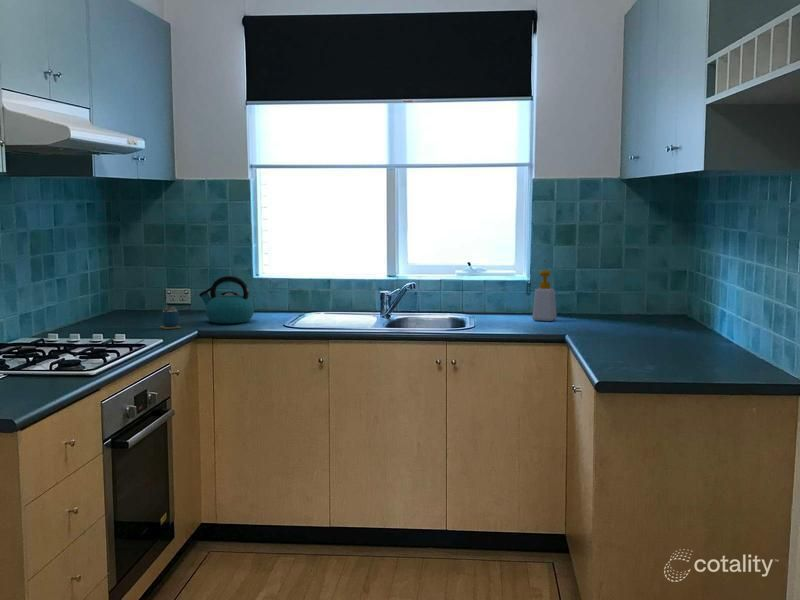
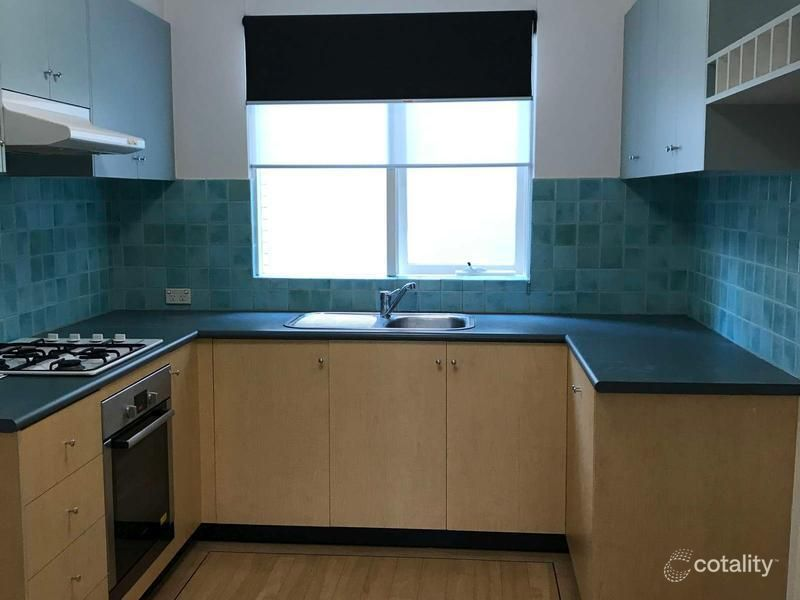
- soap bottle (543, 295)
- cup (170, 313)
- kettle (226, 298)
